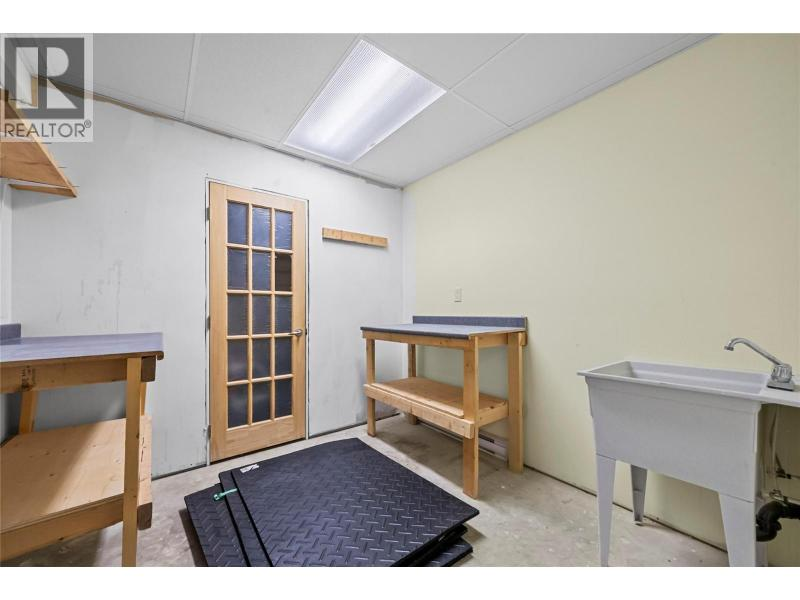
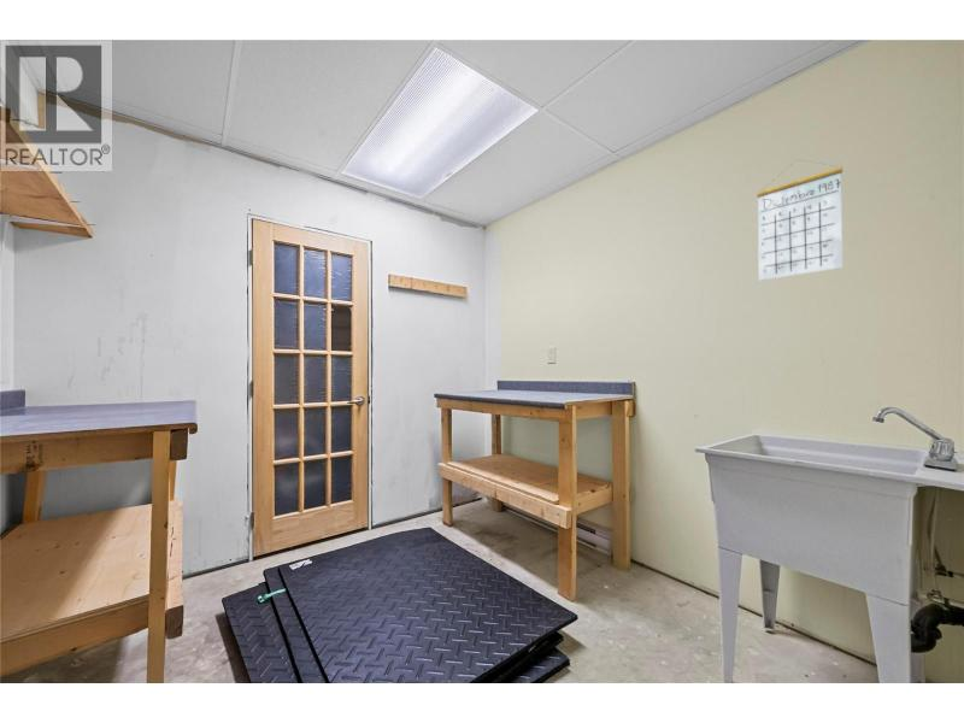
+ calendar (797, 216)
